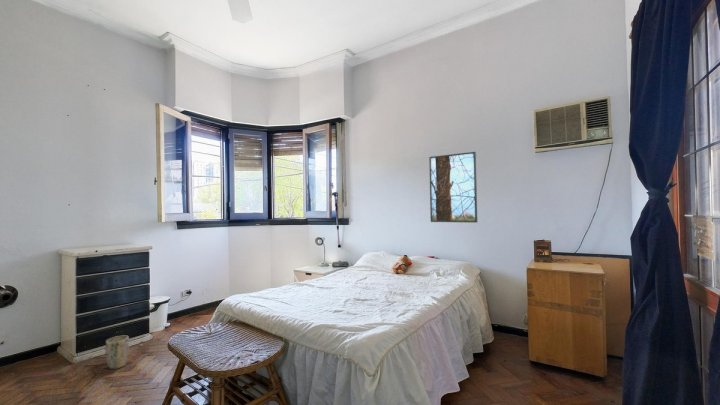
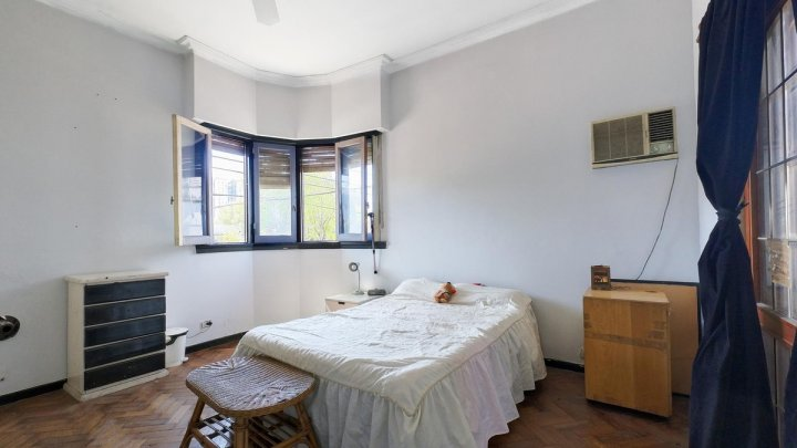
- plant pot (117, 352)
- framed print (452, 188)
